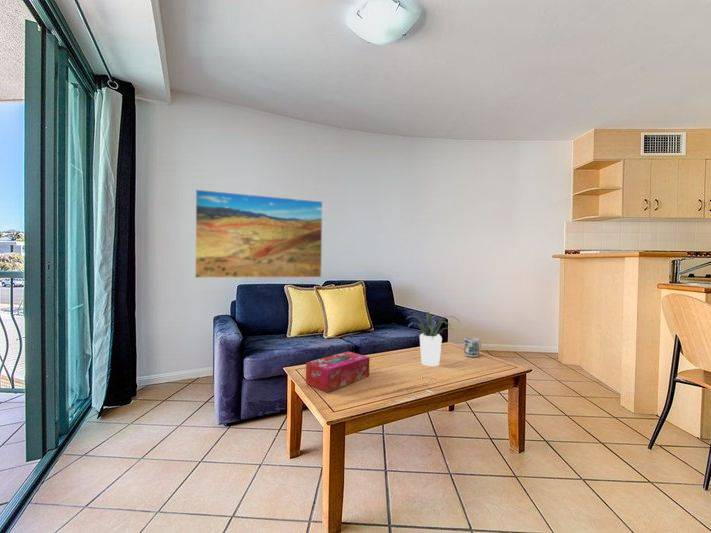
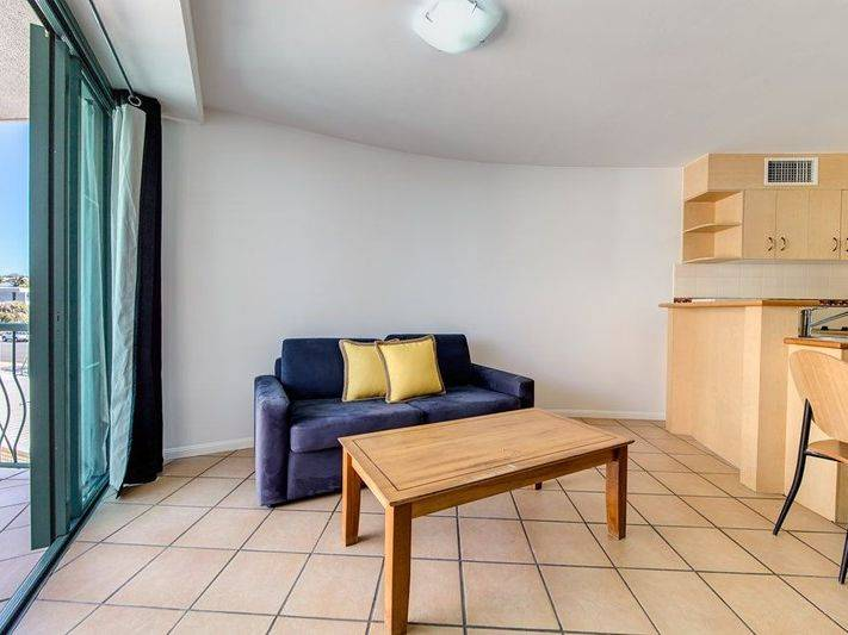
- tissue box (338, 369)
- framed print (263, 237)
- mug (473, 346)
- potted plant (432, 339)
